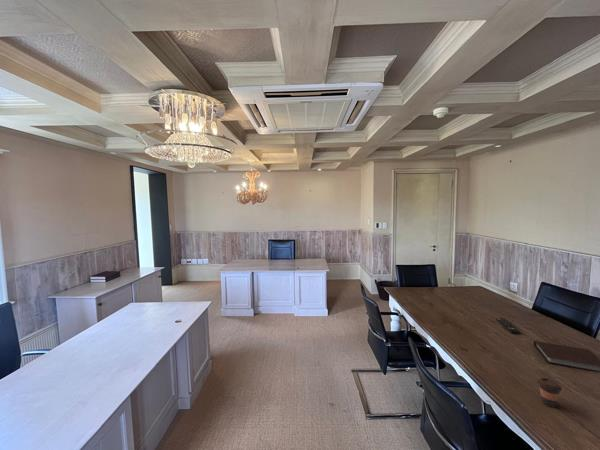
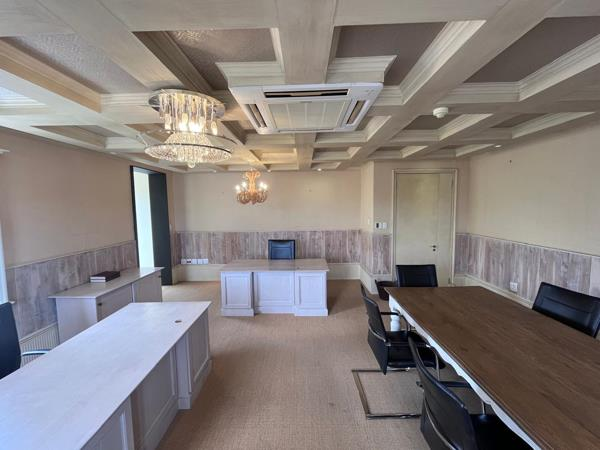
- coffee cup (549, 392)
- remote control (507, 325)
- notebook (568, 355)
